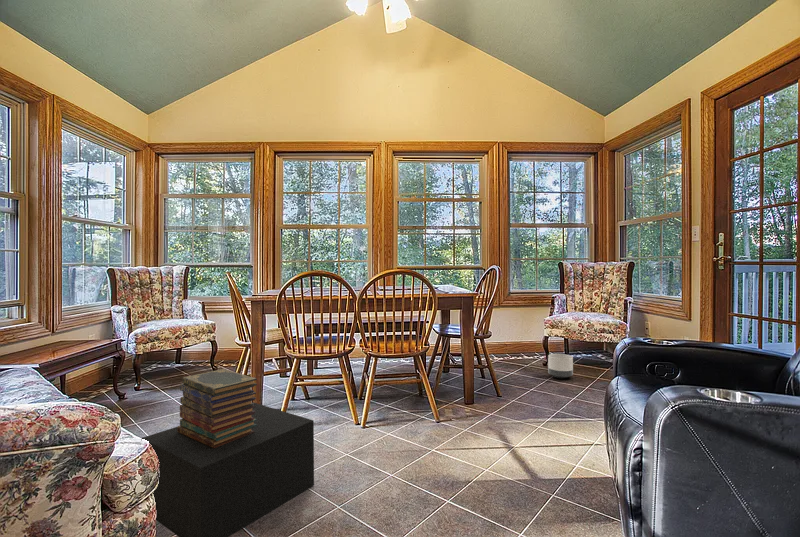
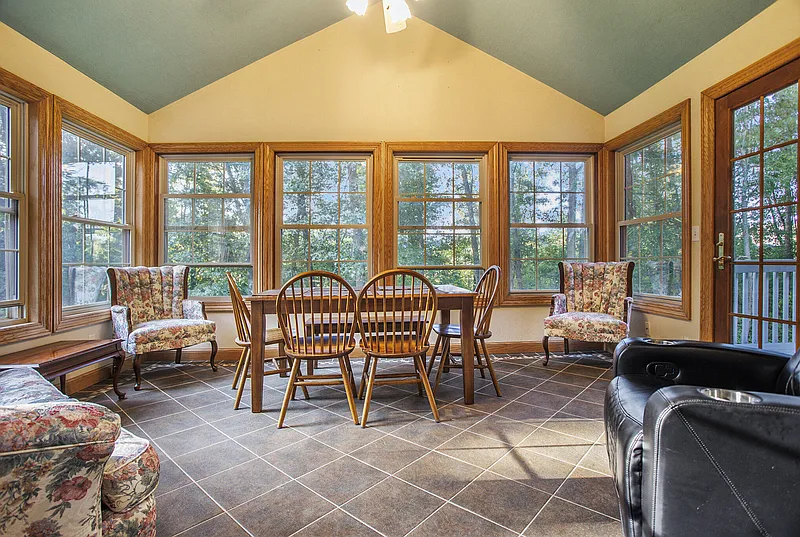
- ottoman (232, 462)
- book stack (218, 404)
- planter (560, 366)
